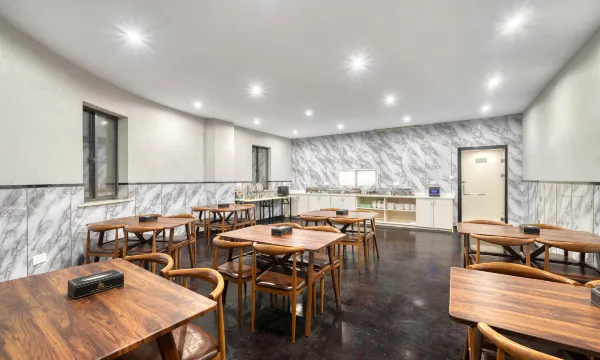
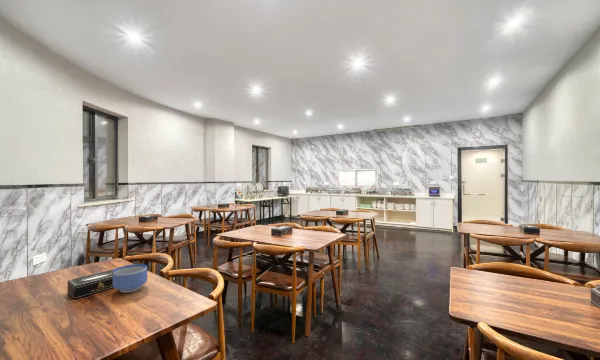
+ bowl (130, 278)
